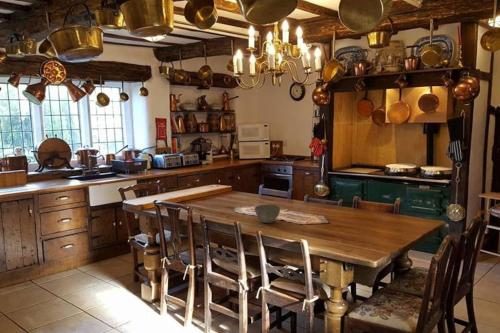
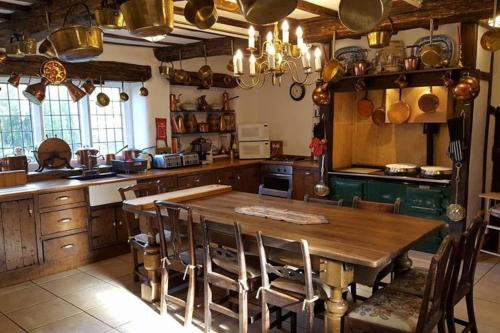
- bowl (267, 214)
